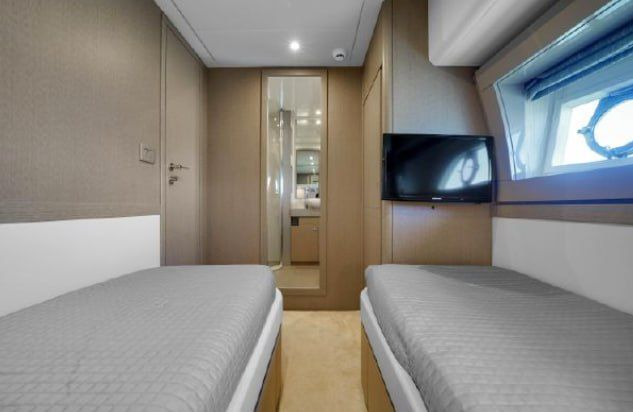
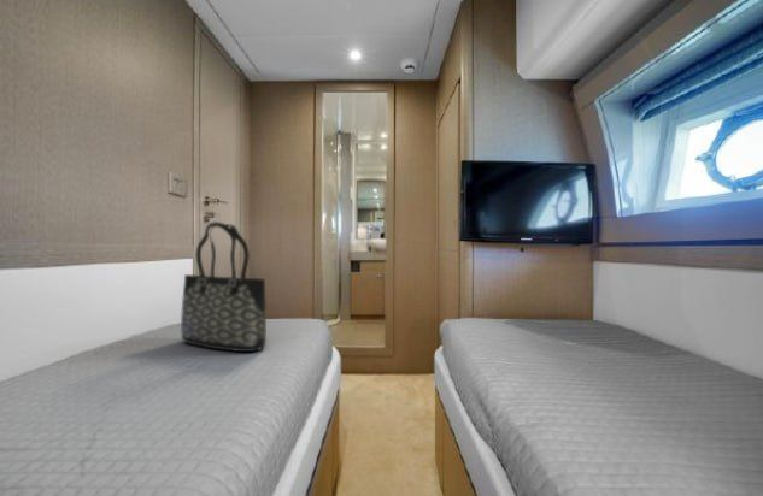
+ tote bag (221, 284)
